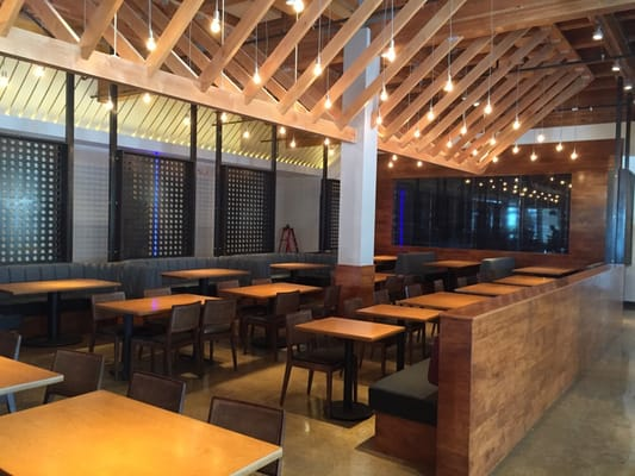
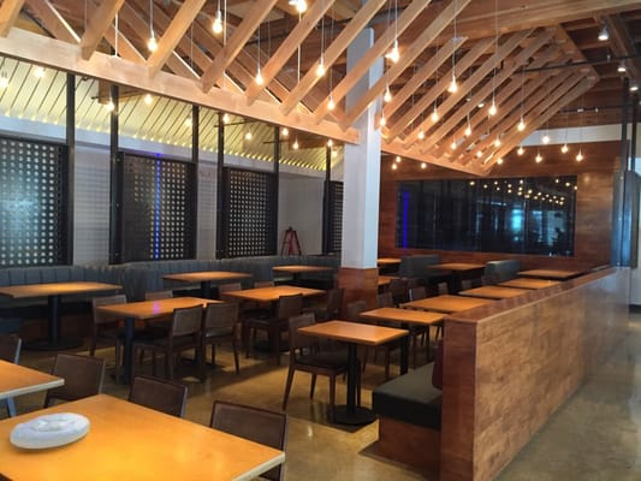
+ plate (51, 428)
